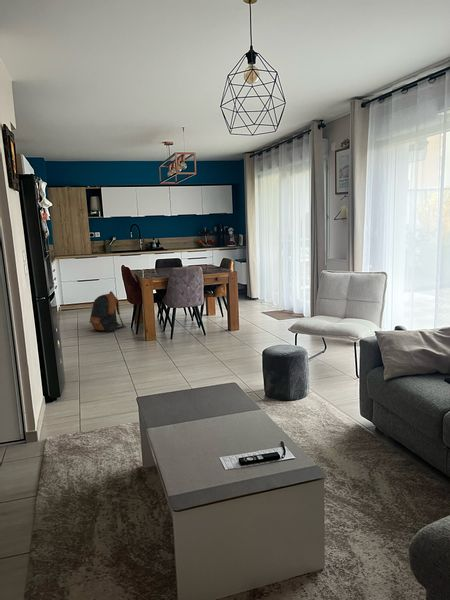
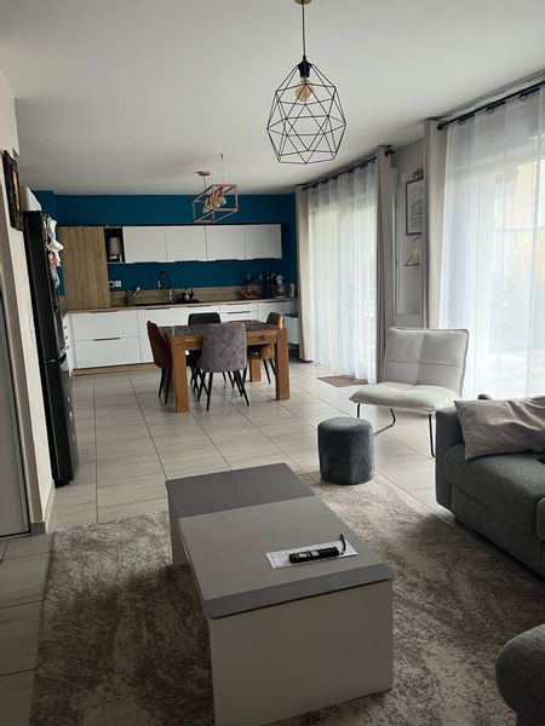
- backpack (106, 310)
